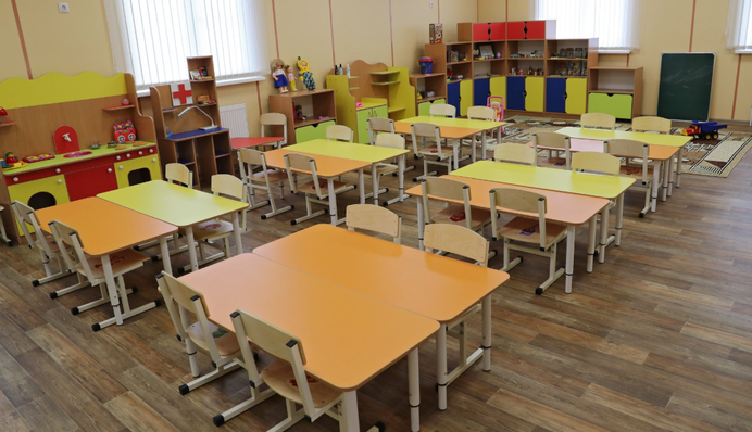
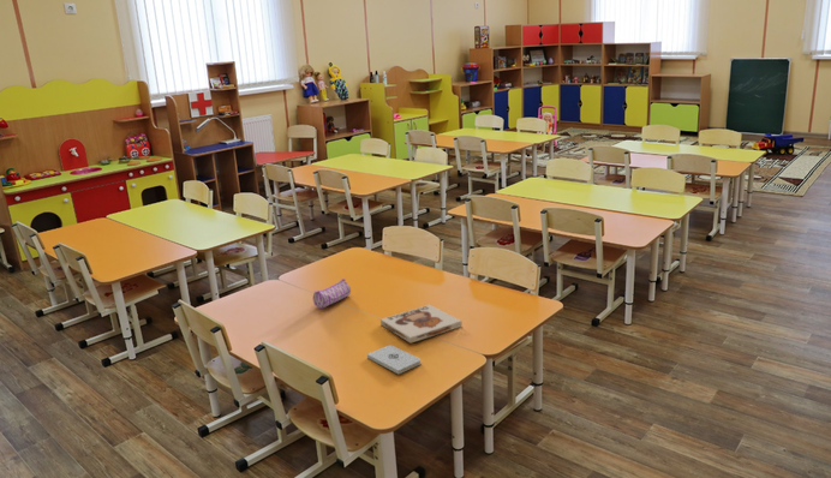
+ notepad (394, 358)
+ pencil case (331, 293)
+ board game (420, 322)
